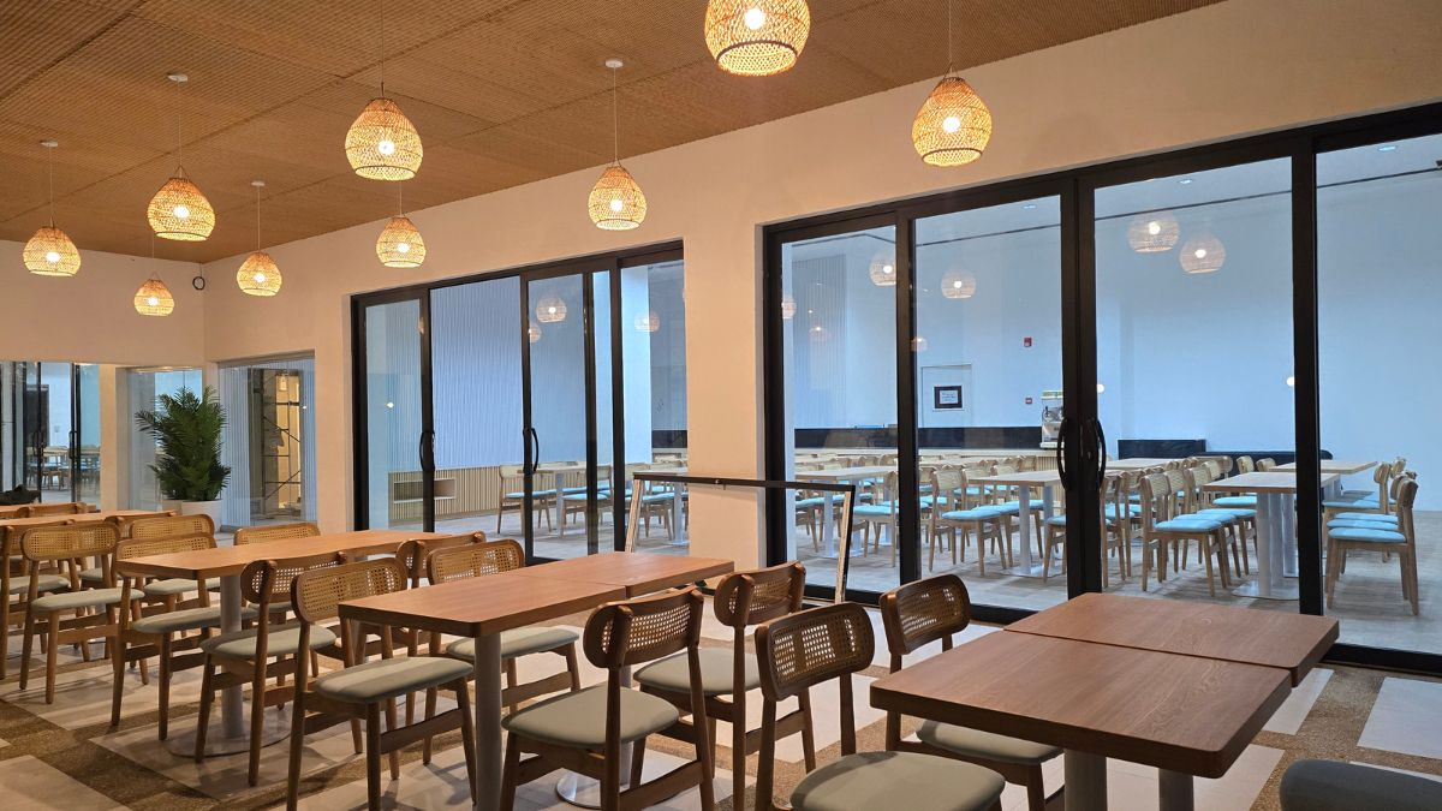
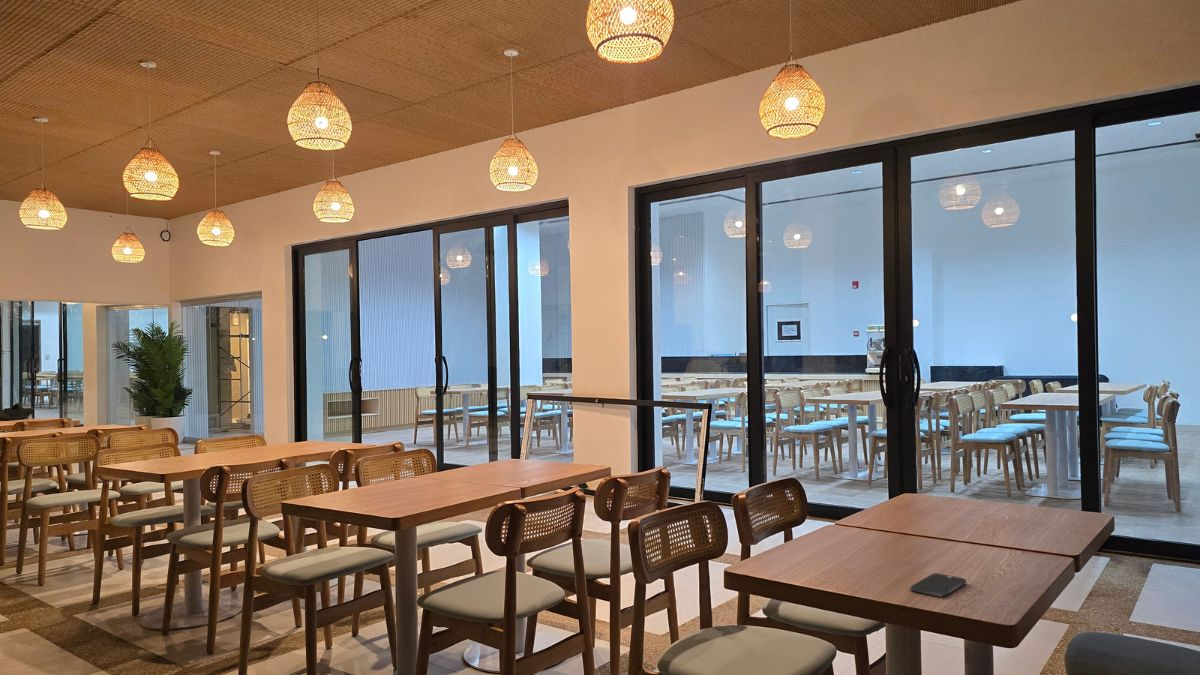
+ smartphone (938, 584)
